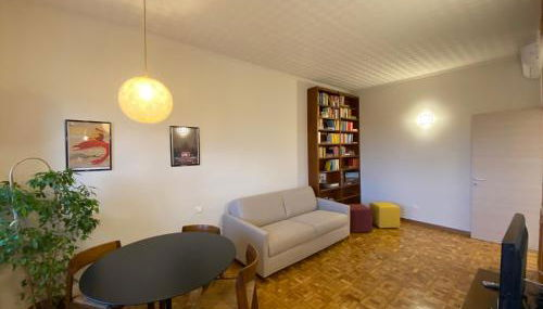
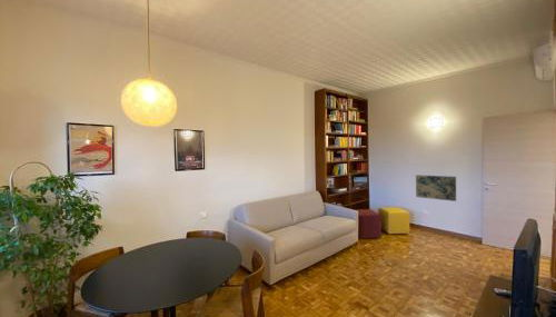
+ wall art (435, 187)
